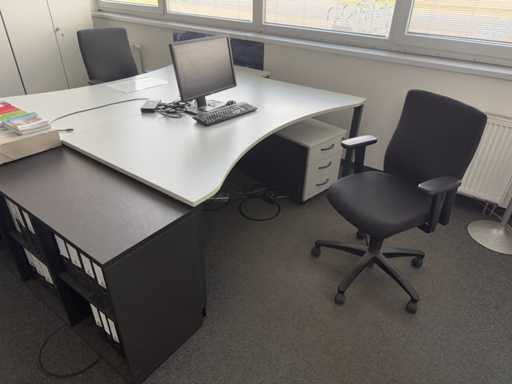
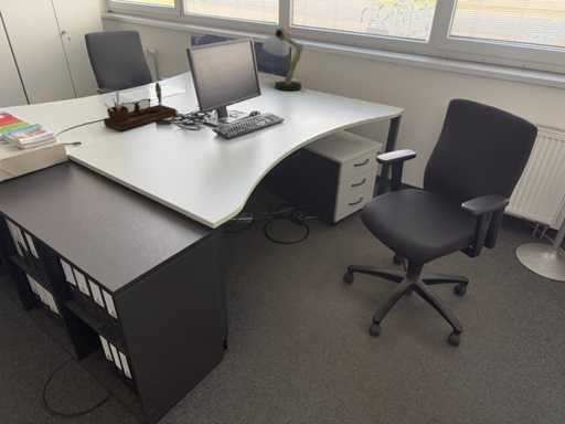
+ desk lamp (284, 55)
+ desk organizer (136, 104)
